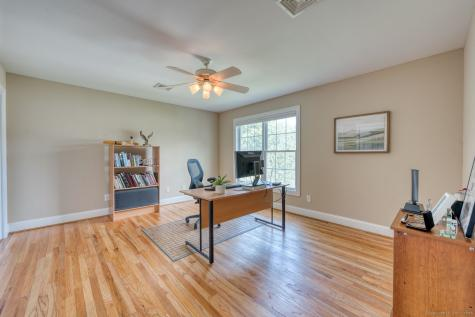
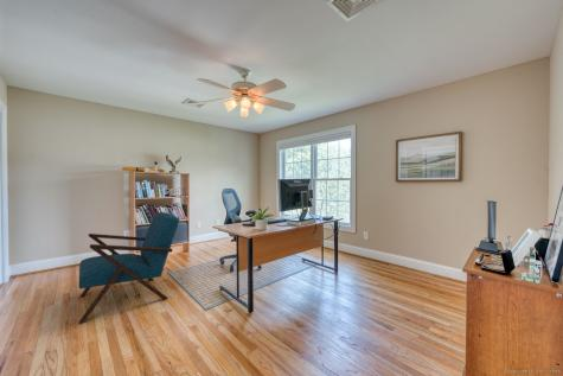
+ armchair (130, 255)
